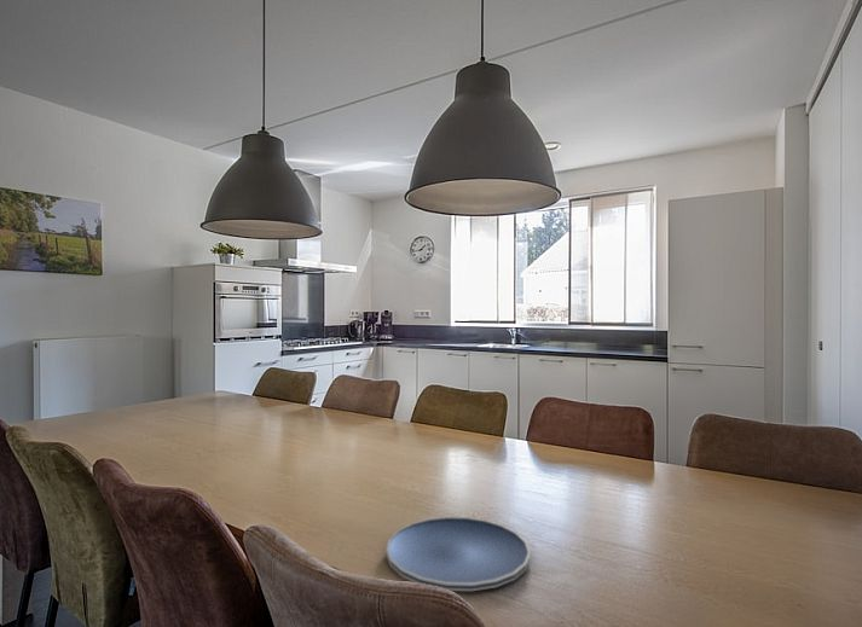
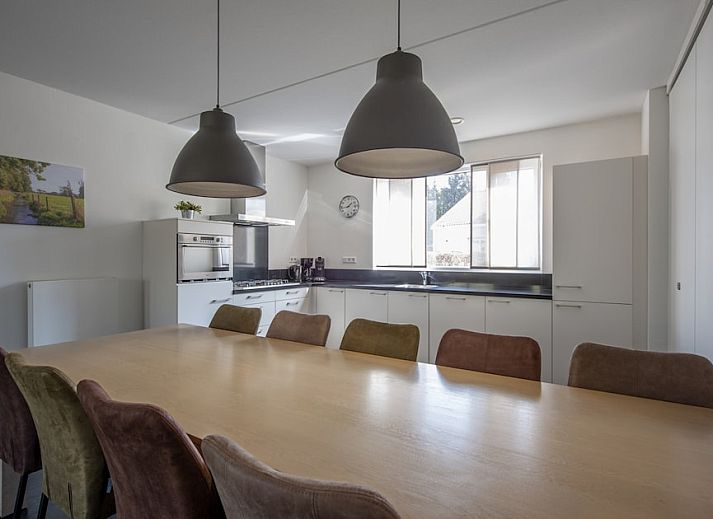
- plate (457, 551)
